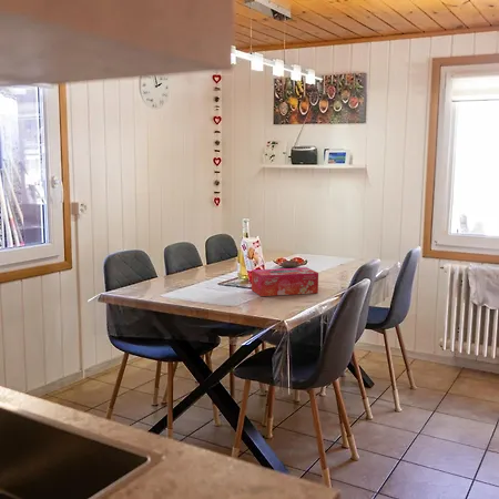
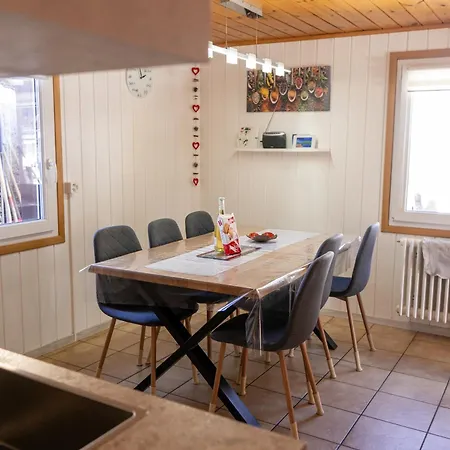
- tissue box (284, 281)
